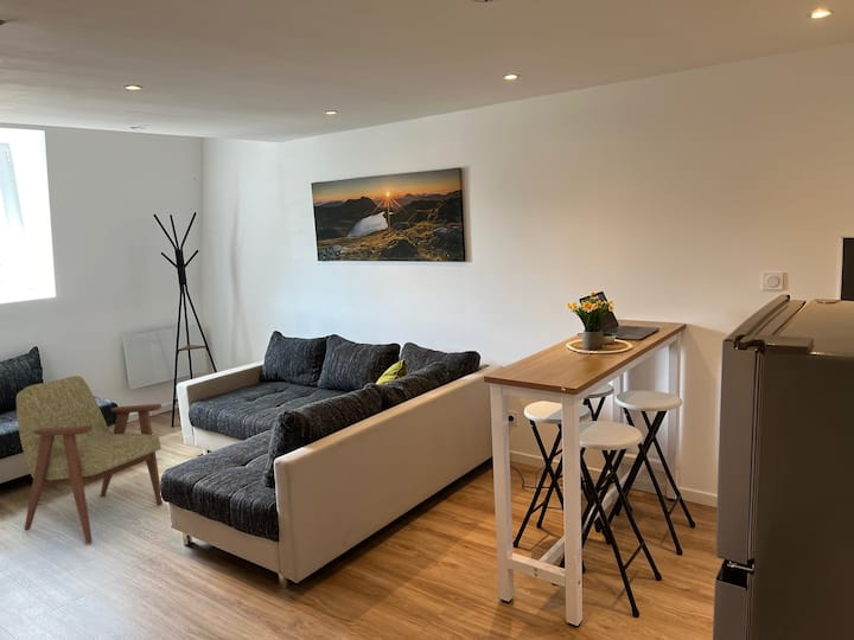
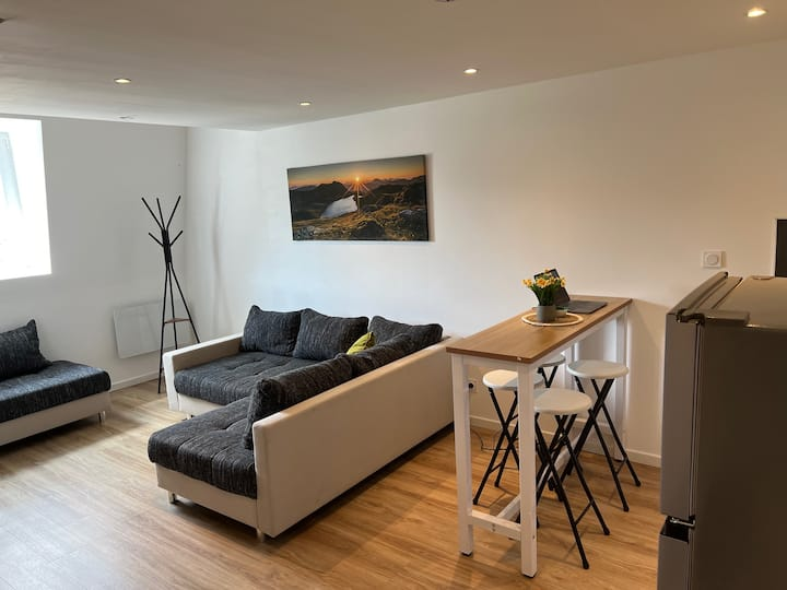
- armchair (90, 450)
